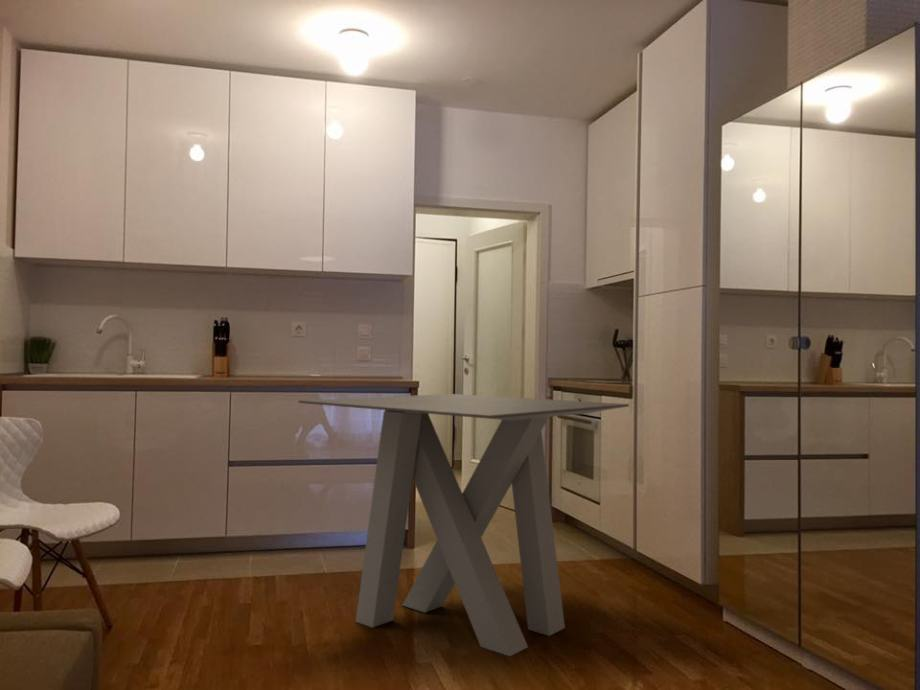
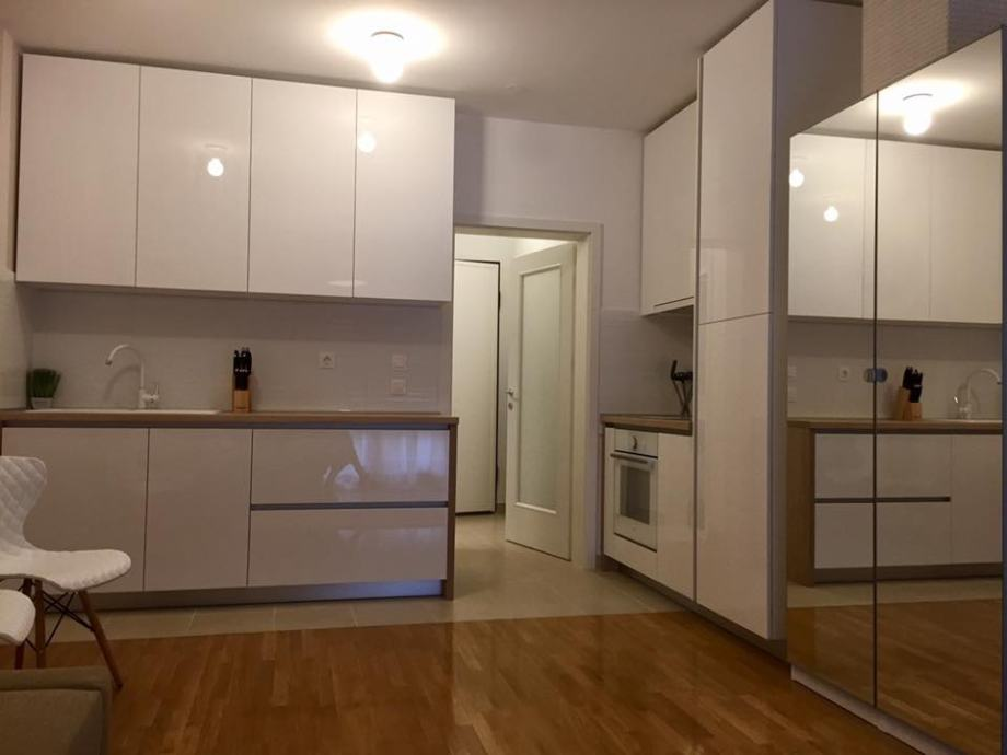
- dining table (465, 512)
